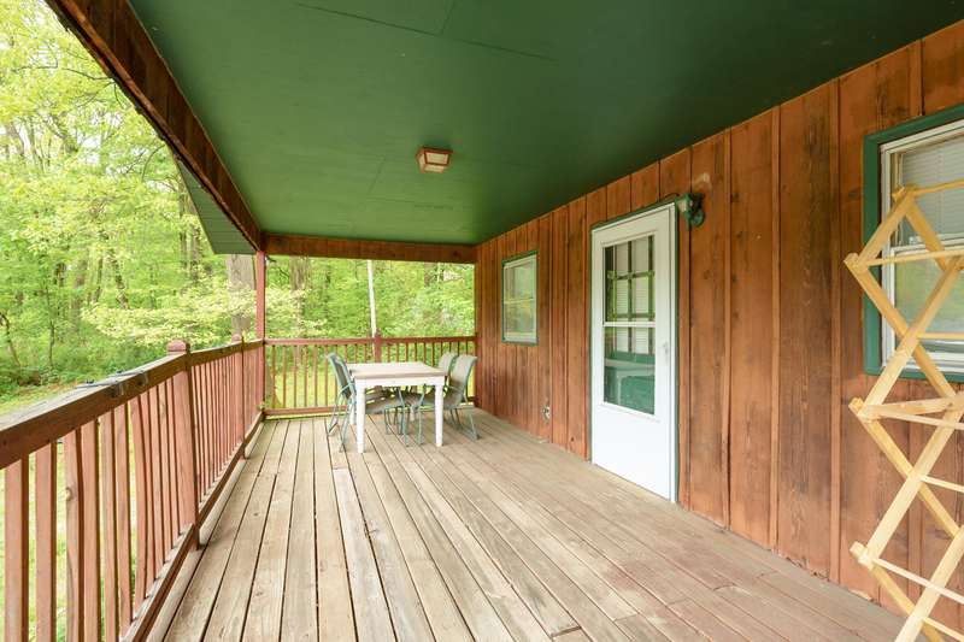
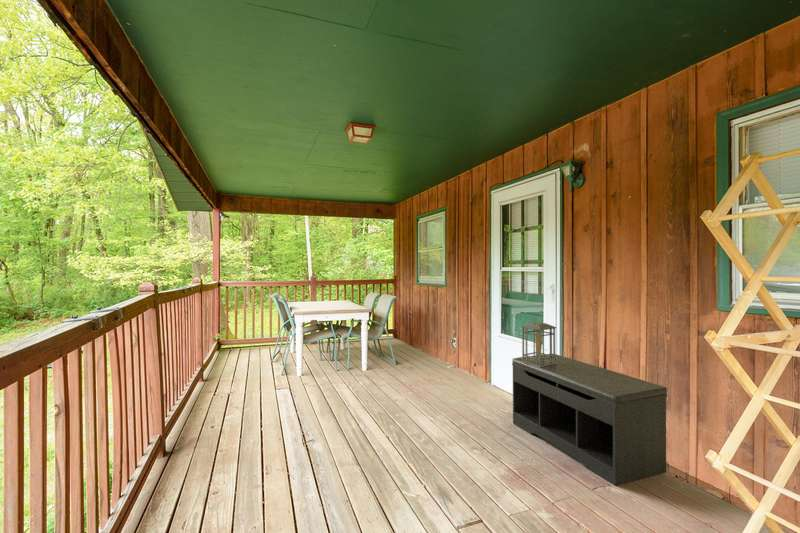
+ bench (579, 407)
+ lantern (538, 338)
